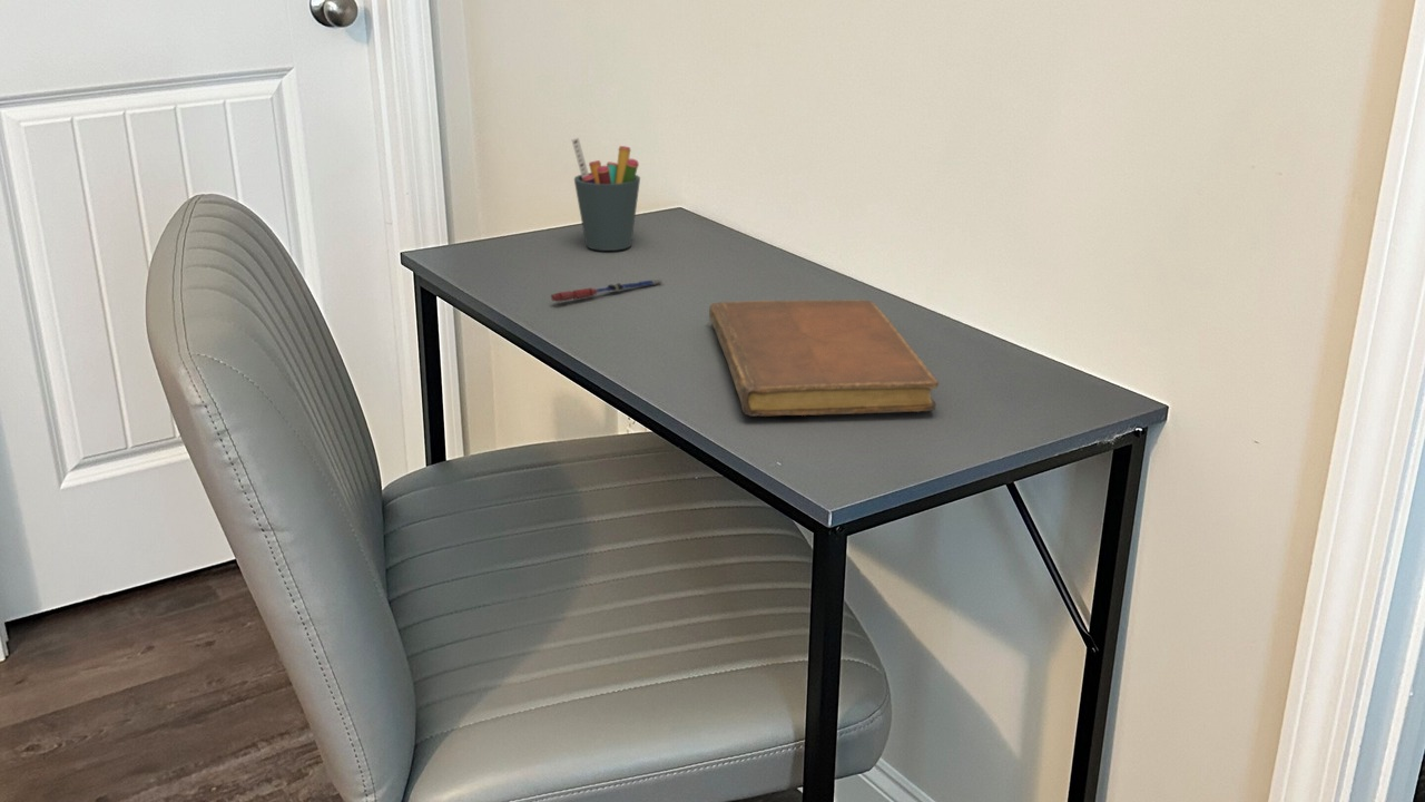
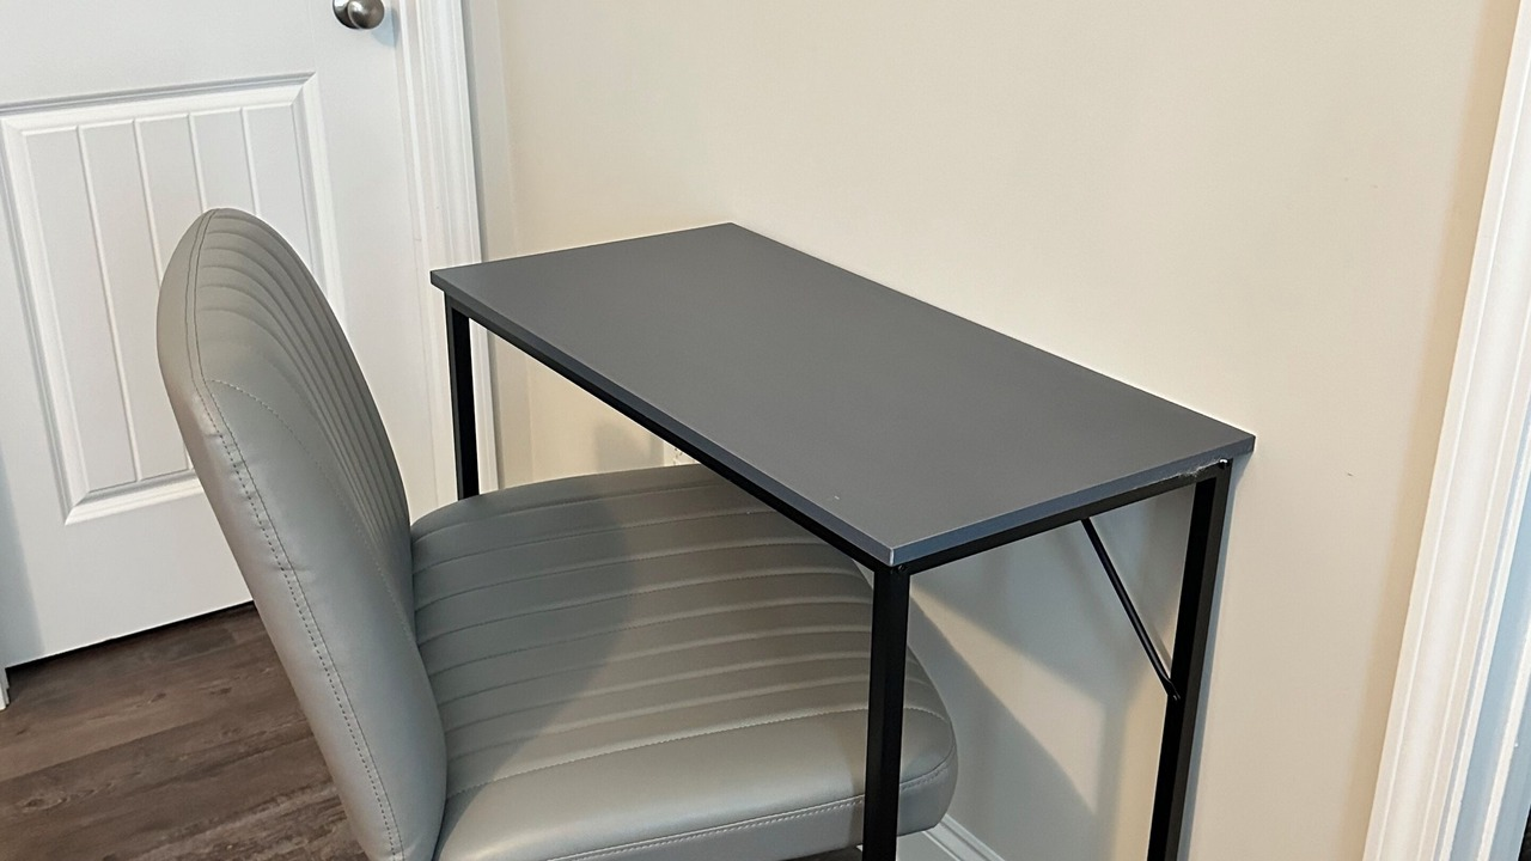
- notebook (814, 351)
- pen holder (608, 193)
- pen (608, 287)
